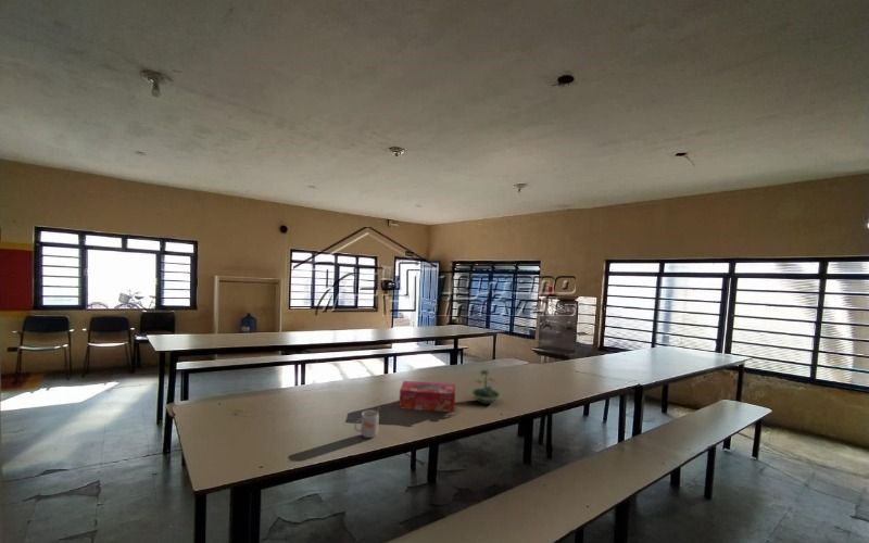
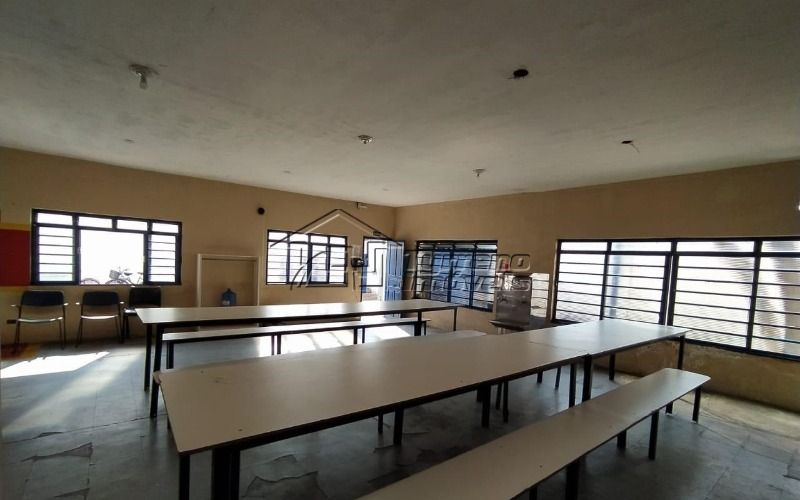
- tissue box (427, 395)
- mug (367, 421)
- terrarium (486, 375)
